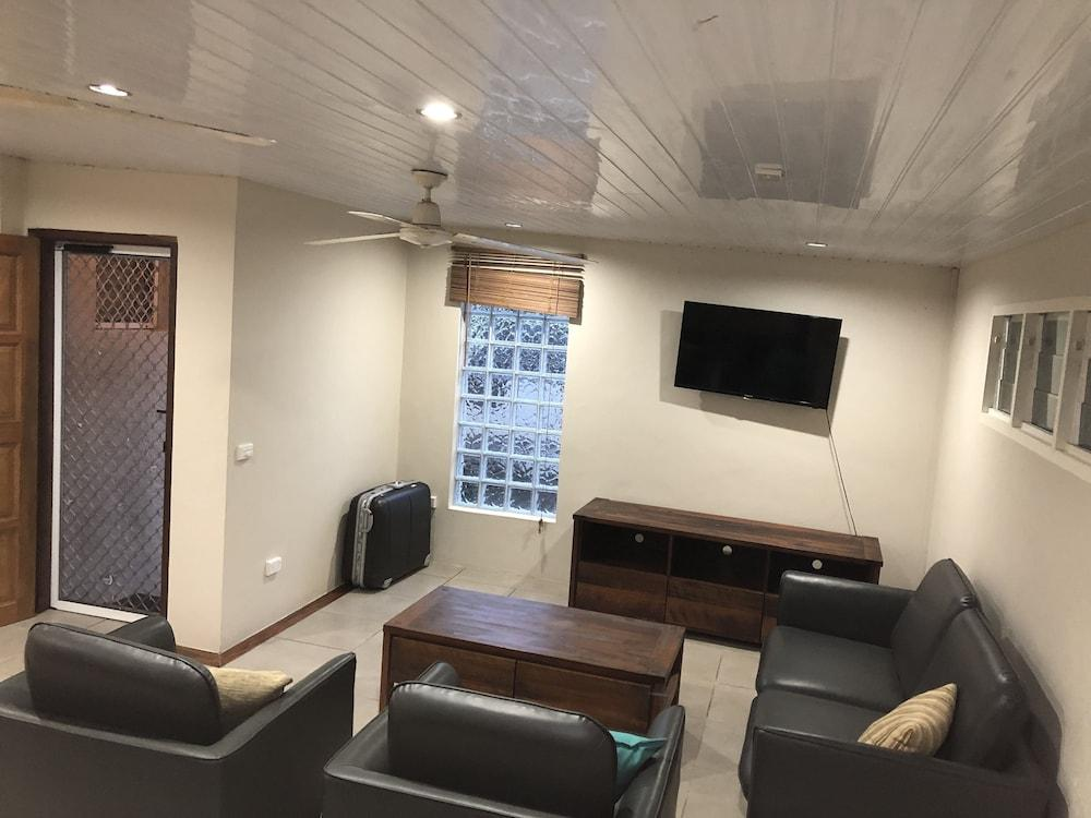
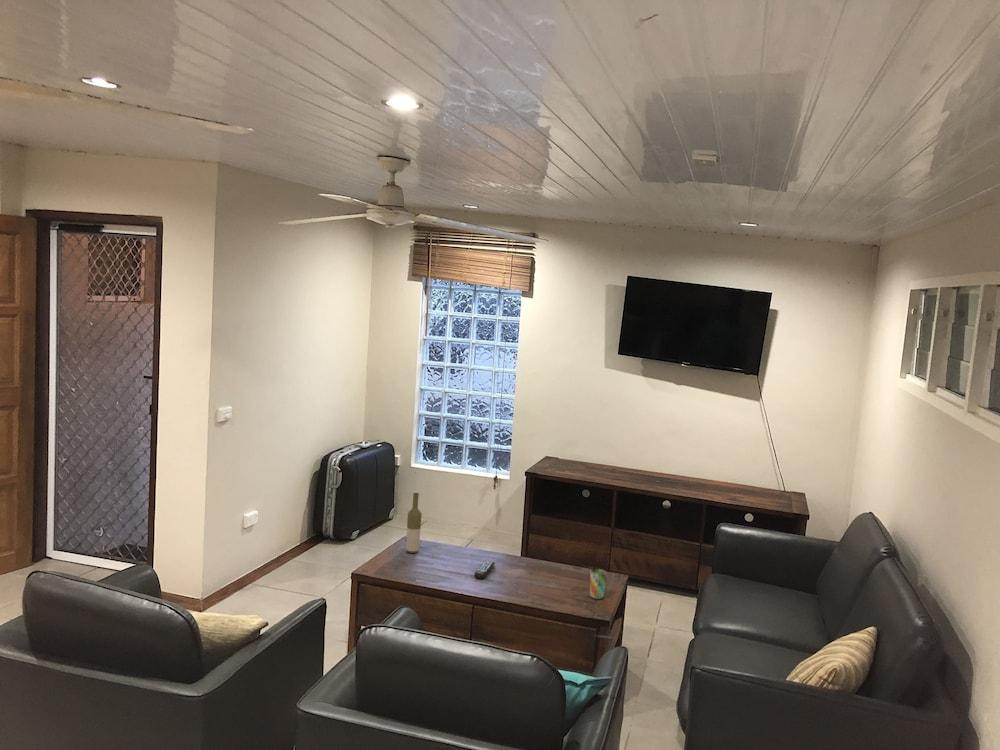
+ remote control (484, 569)
+ cup (597, 584)
+ bottle (414, 522)
